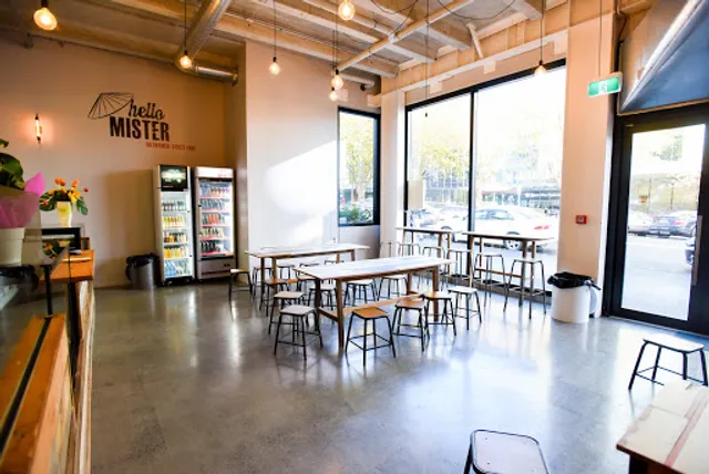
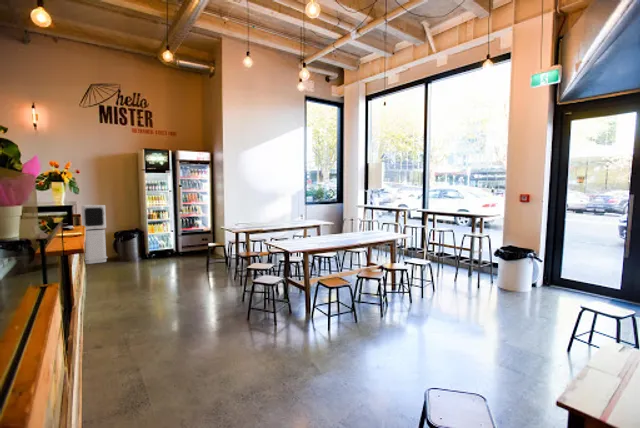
+ air purifier (94, 233)
